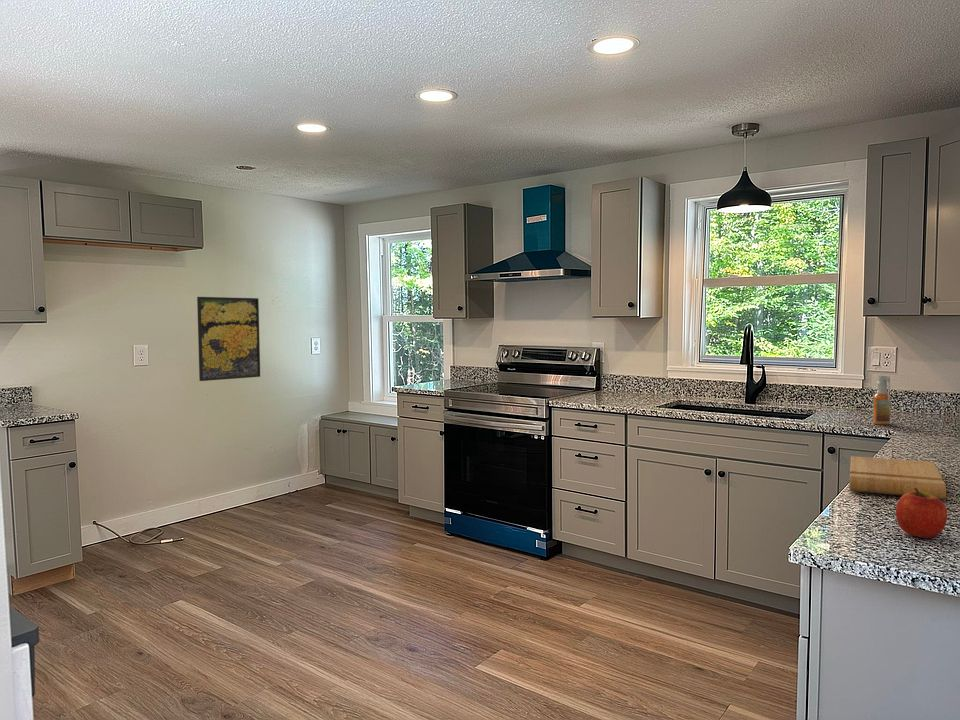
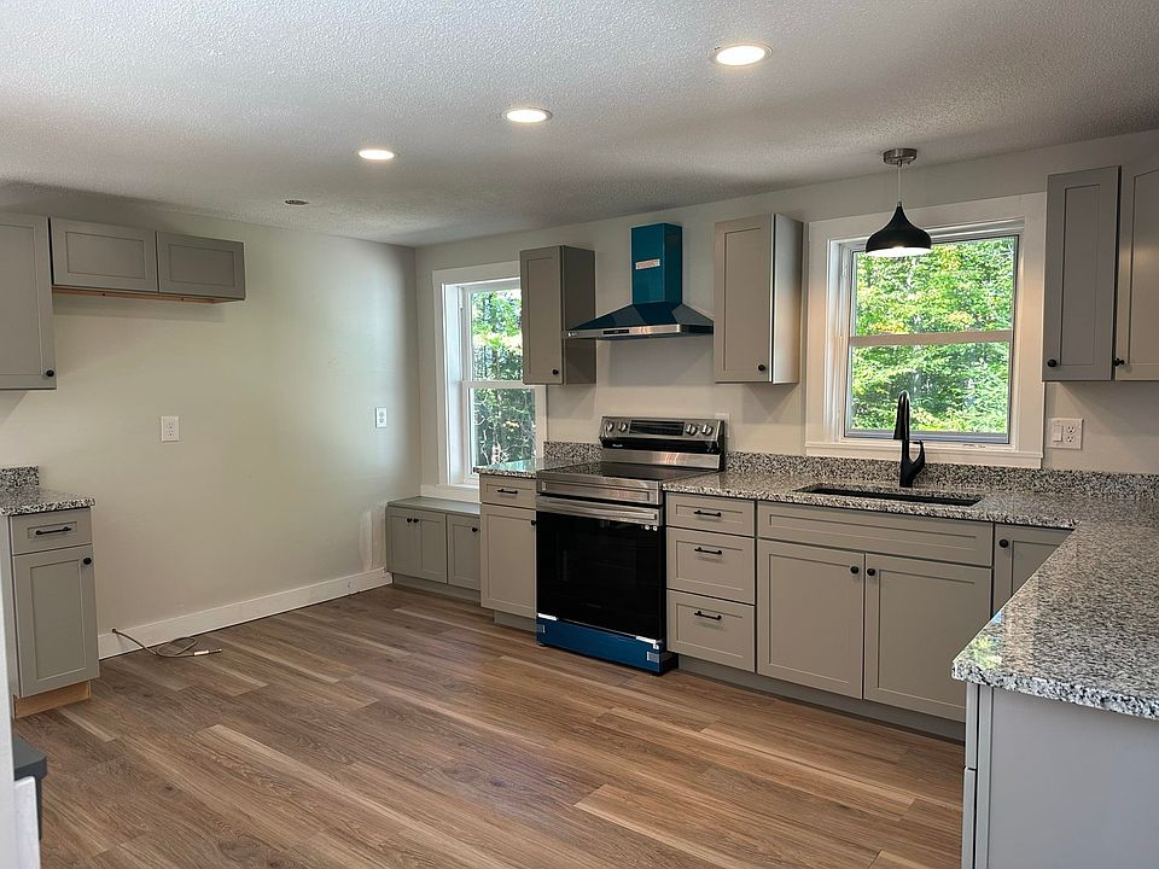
- cutting board (893, 475)
- apple (921, 511)
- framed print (229, 338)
- spray bottle (882, 399)
